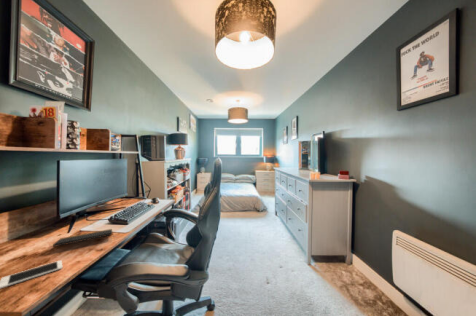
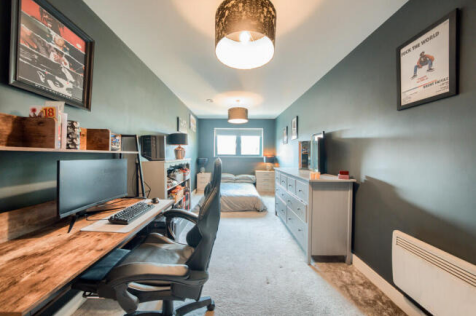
- notepad (86, 236)
- cell phone (33, 272)
